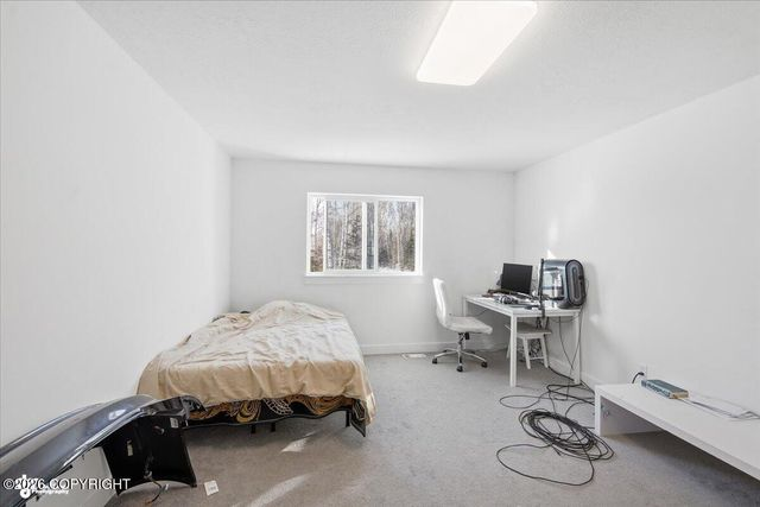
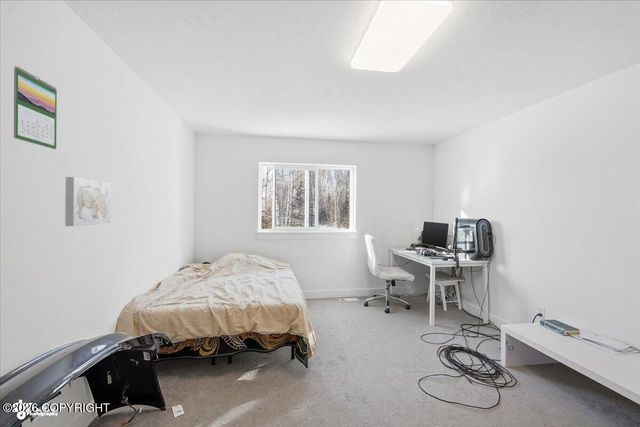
+ calendar (37, 110)
+ wall art (90, 202)
